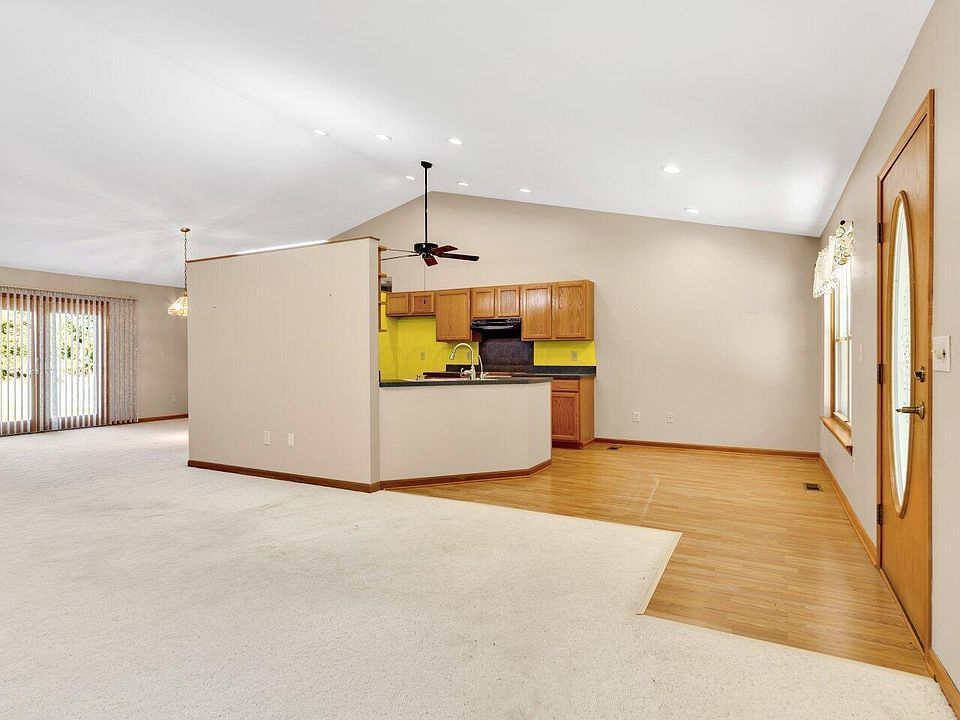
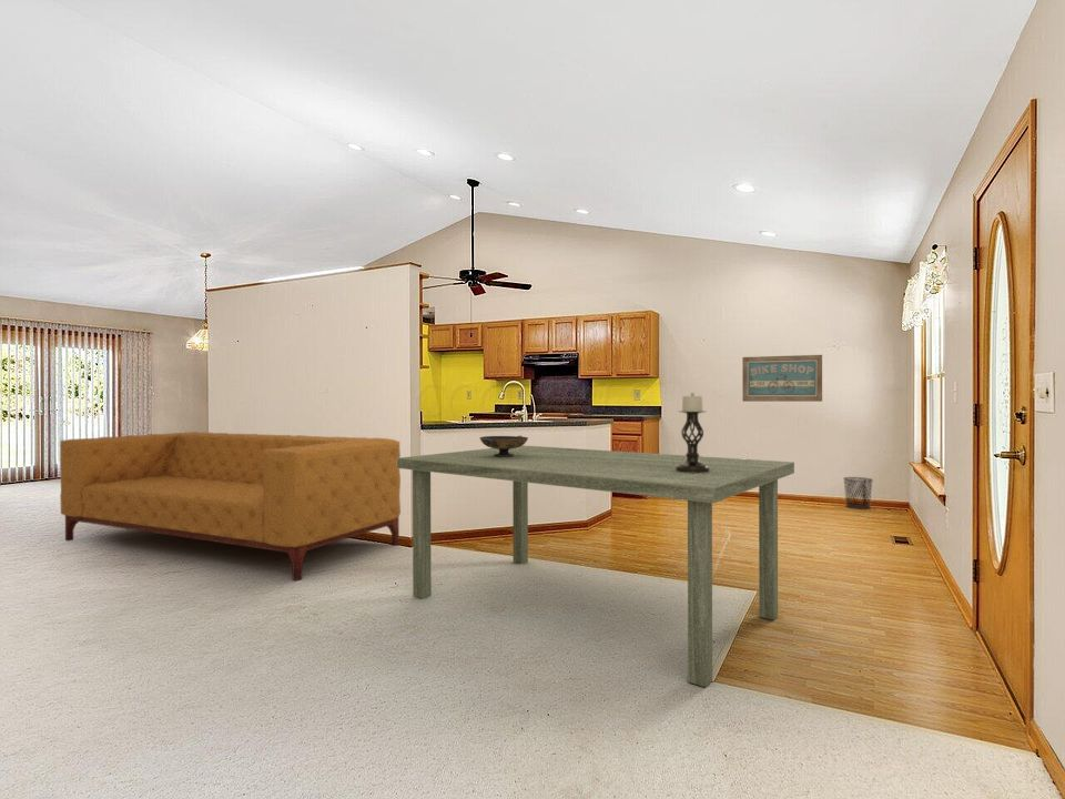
+ decorative bowl (504, 446)
+ wall art (781, 378)
+ candle holder (692, 432)
+ dining table (595, 489)
+ waste bin (858, 493)
+ sofa (227, 489)
